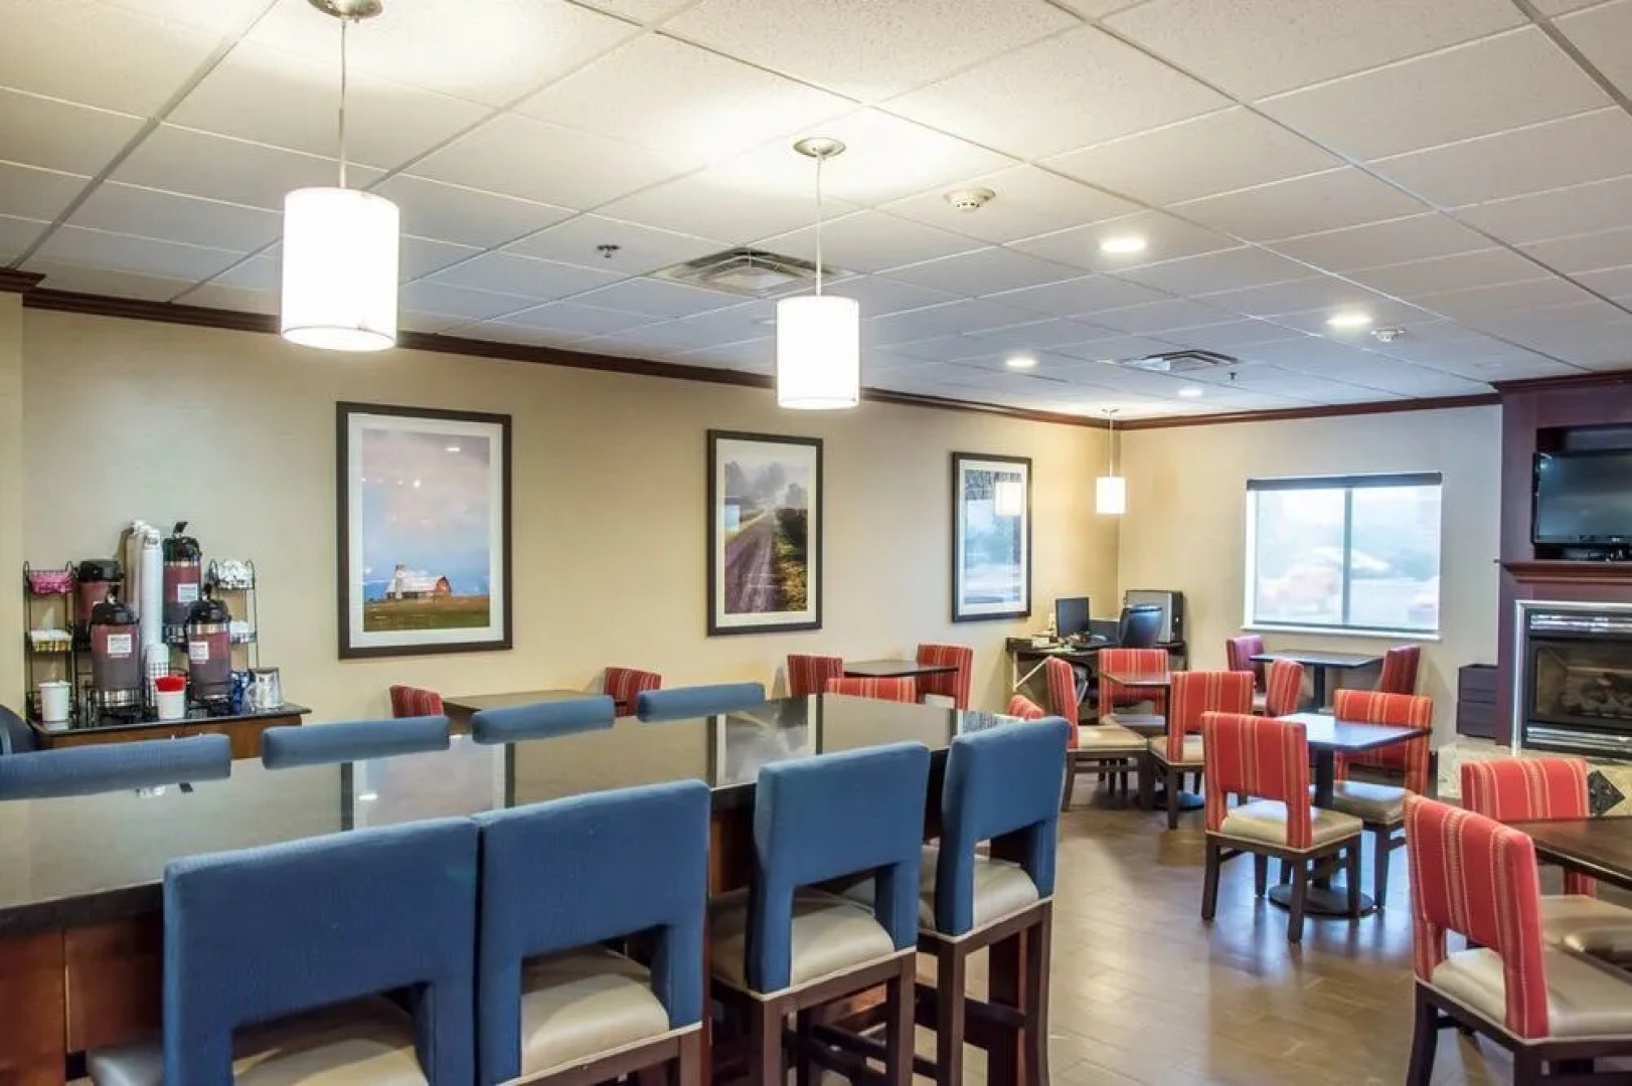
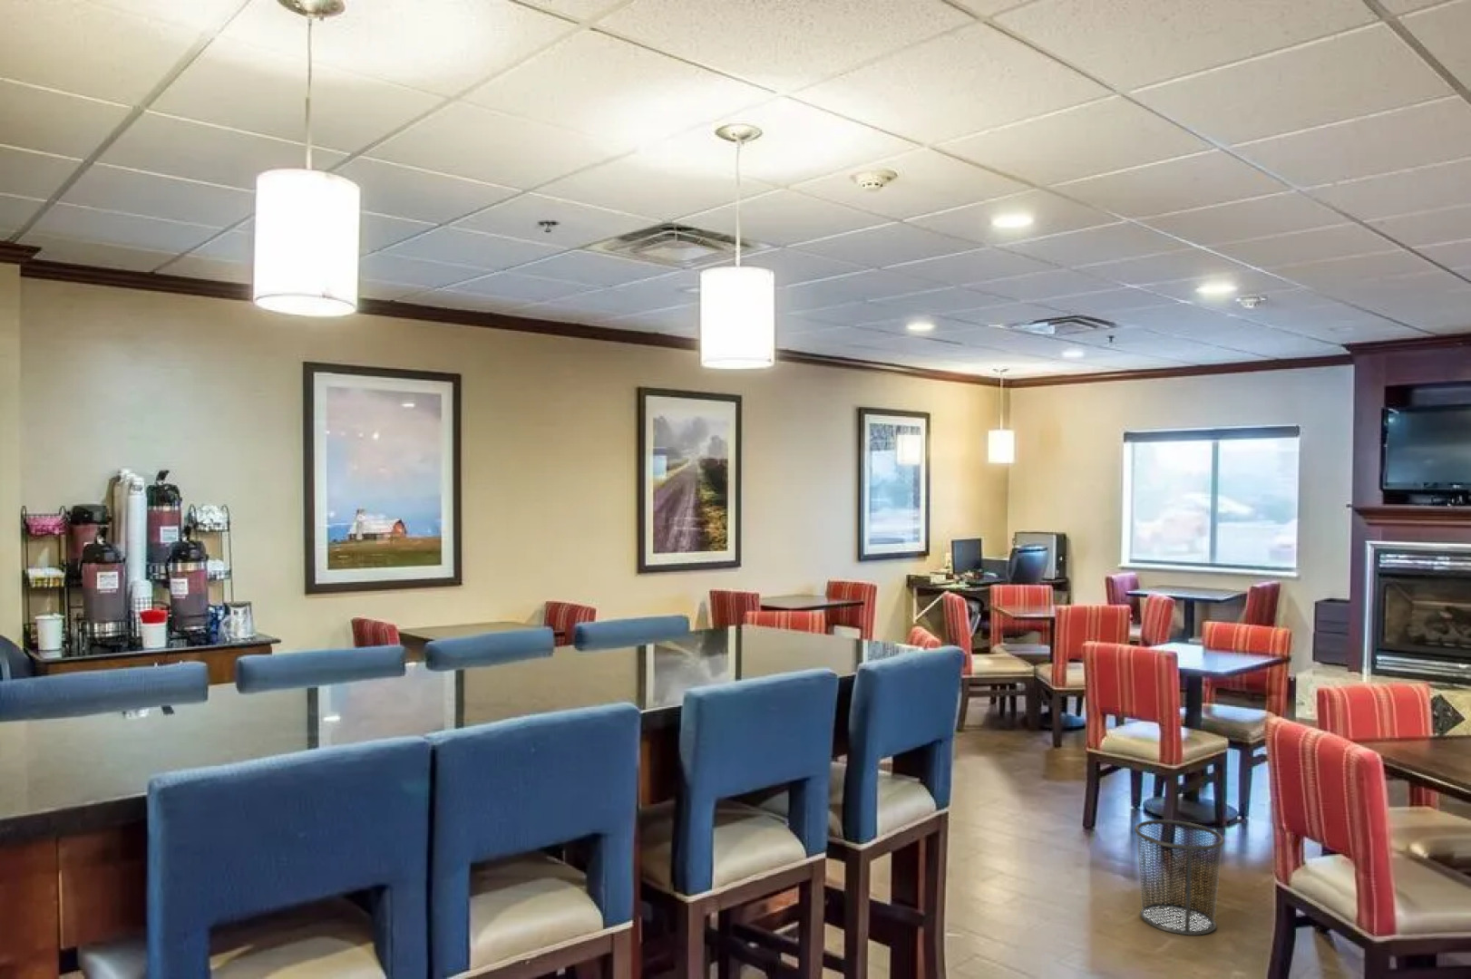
+ waste bin (1178, 876)
